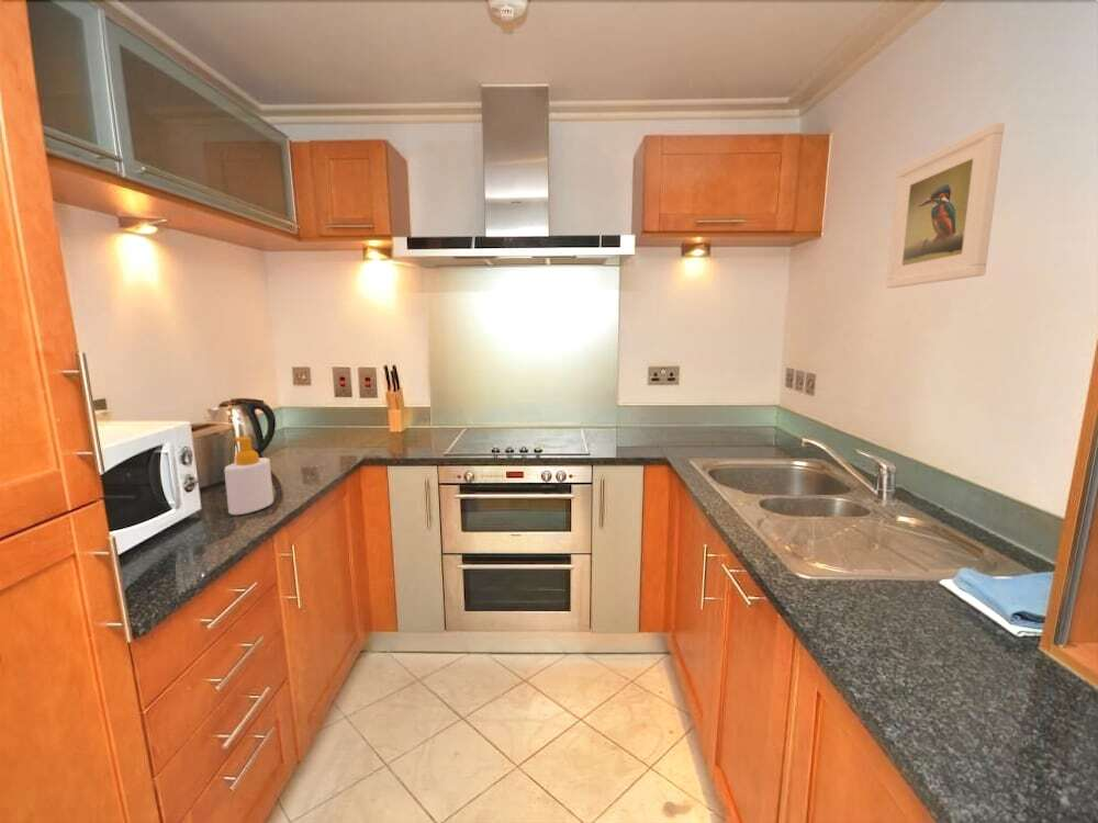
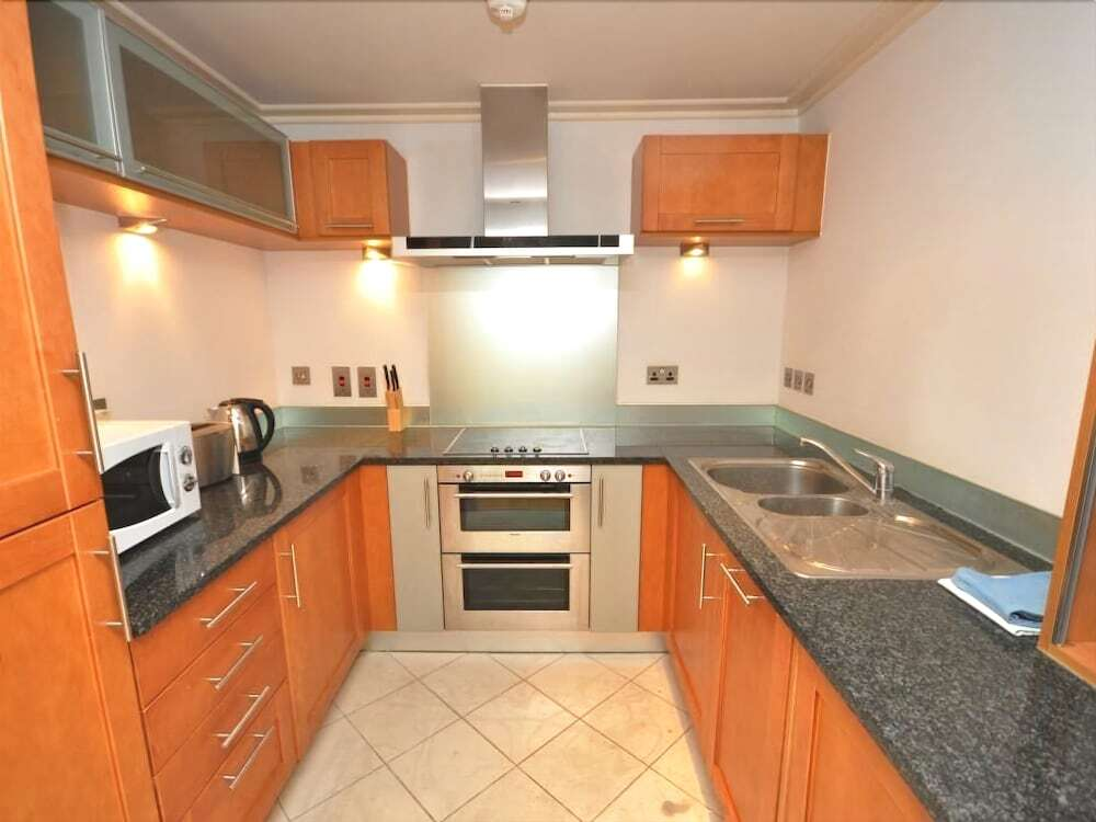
- soap bottle (248, 473)
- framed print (935, 216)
